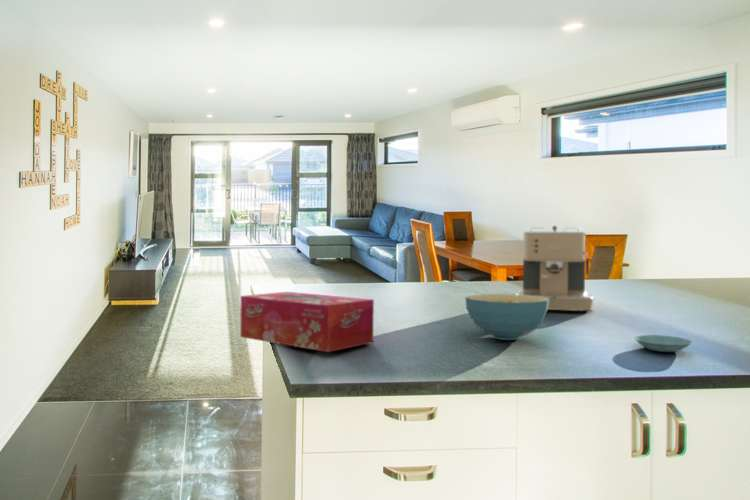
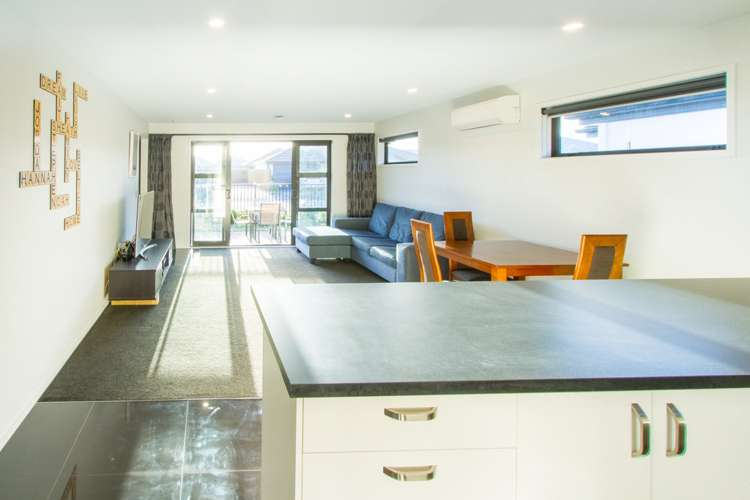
- tissue box (305, 318)
- cereal bowl (506, 318)
- saucer (662, 344)
- coffee maker (554, 266)
